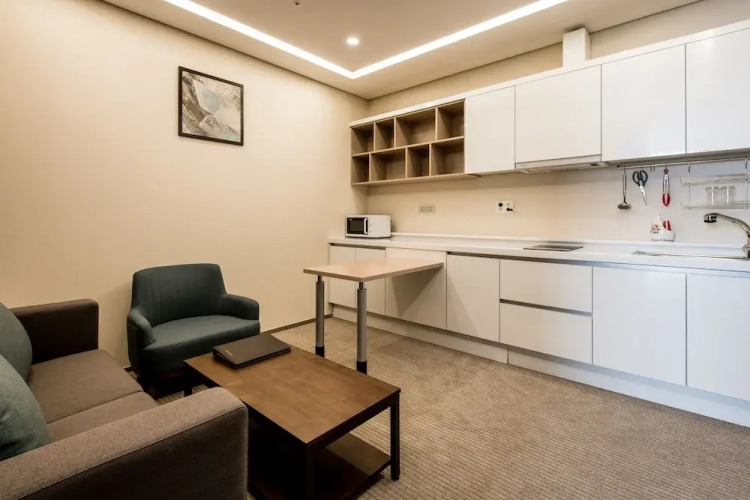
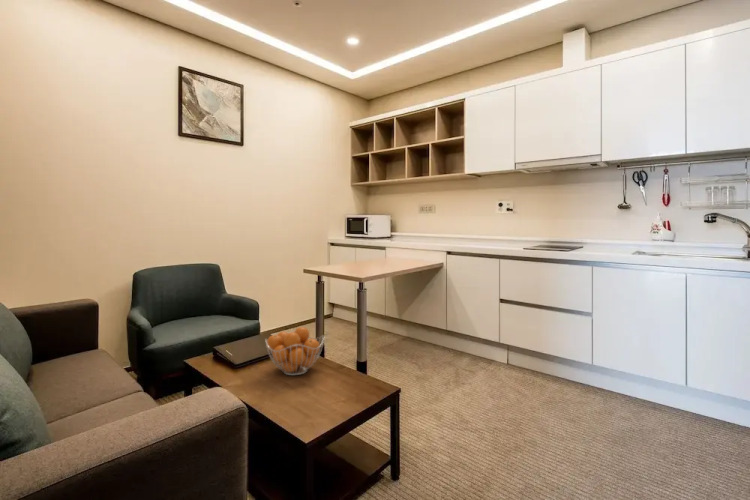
+ fruit basket (295, 350)
